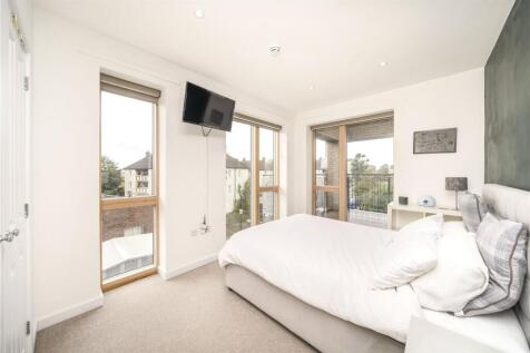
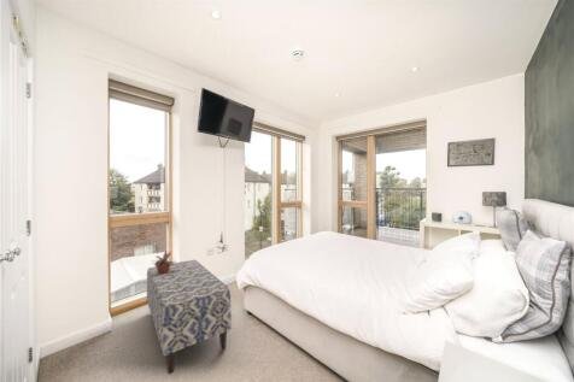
+ bench (183, 302)
+ potted plant (163, 260)
